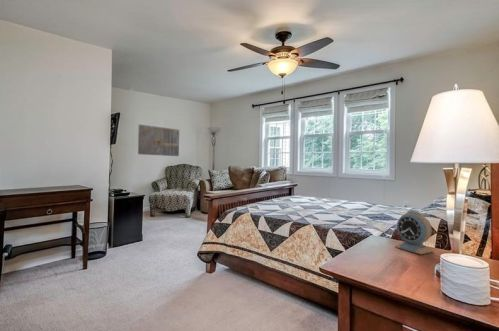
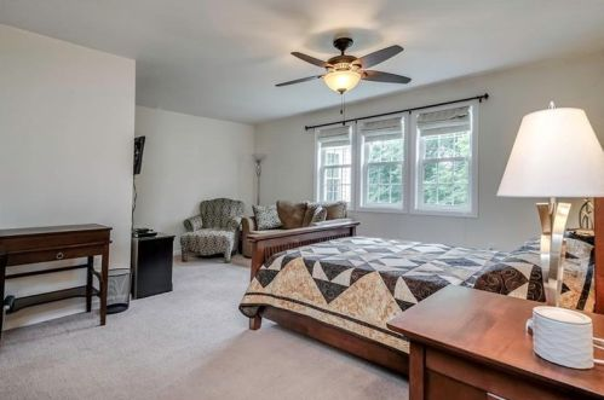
- wall art (159, 141)
- alarm clock (413, 230)
